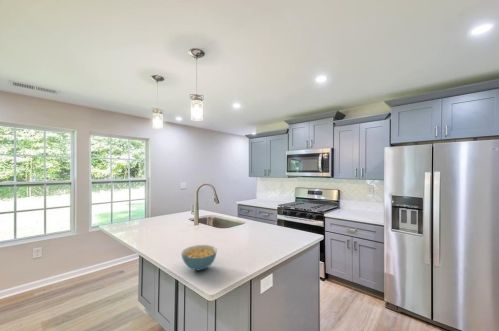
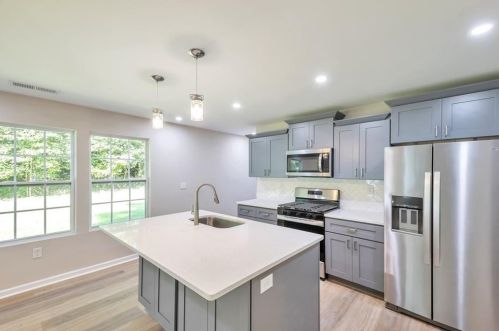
- cereal bowl (199, 259)
